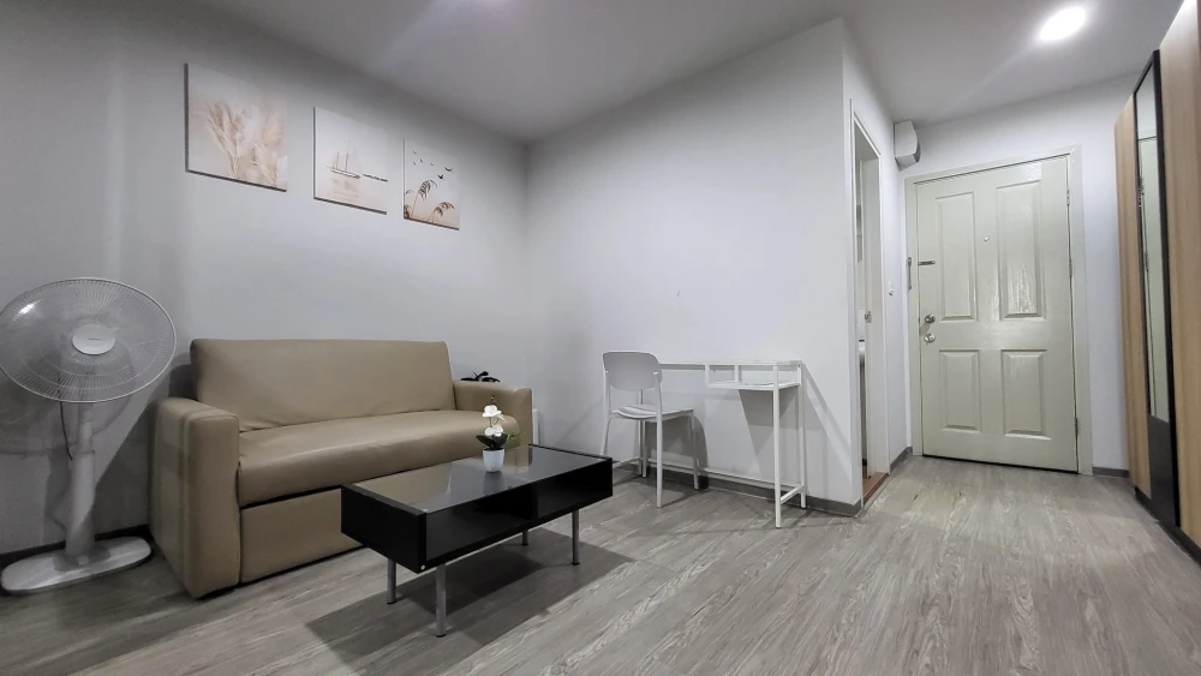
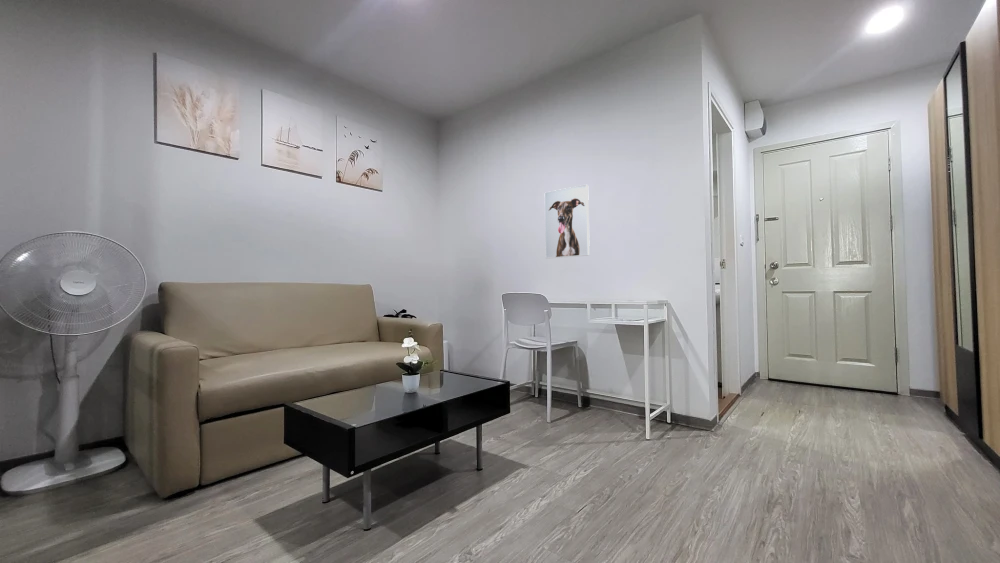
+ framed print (566, 222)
